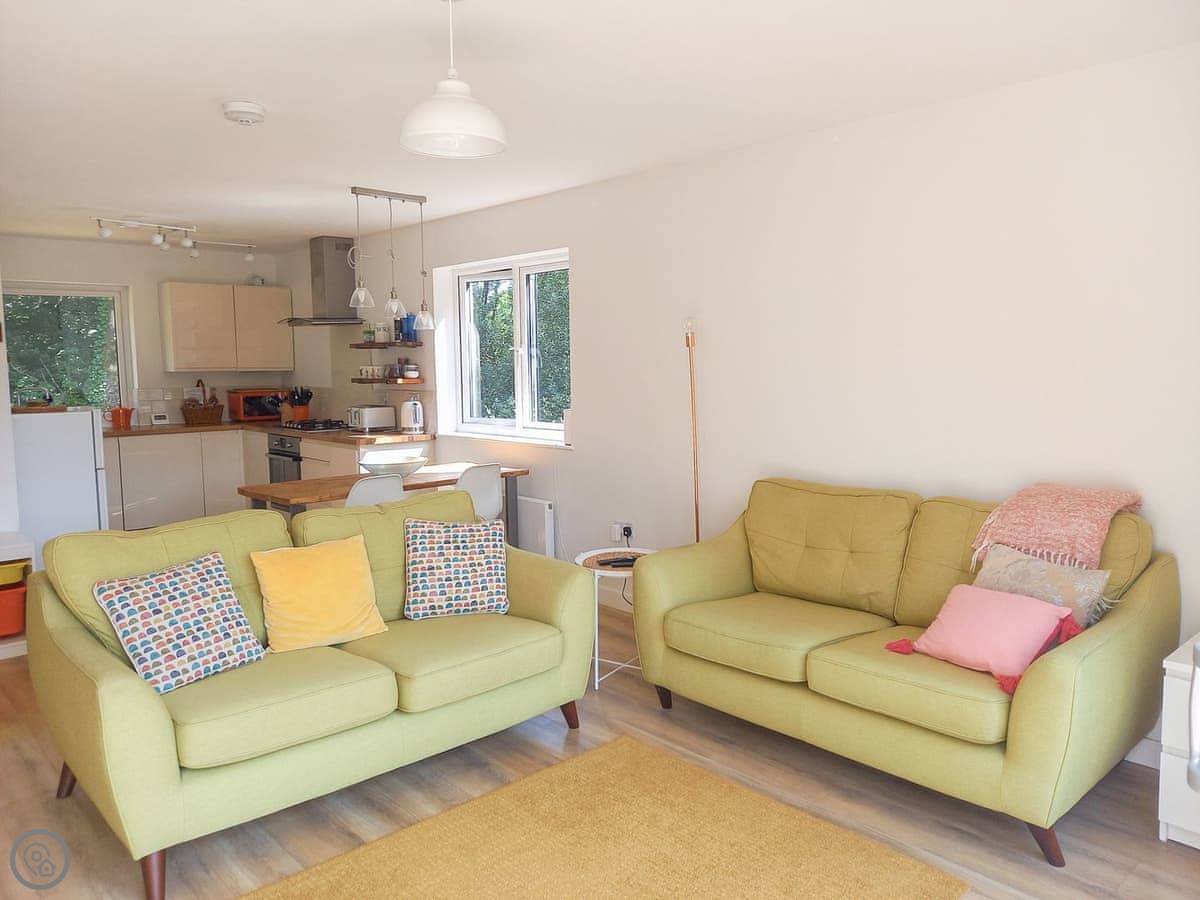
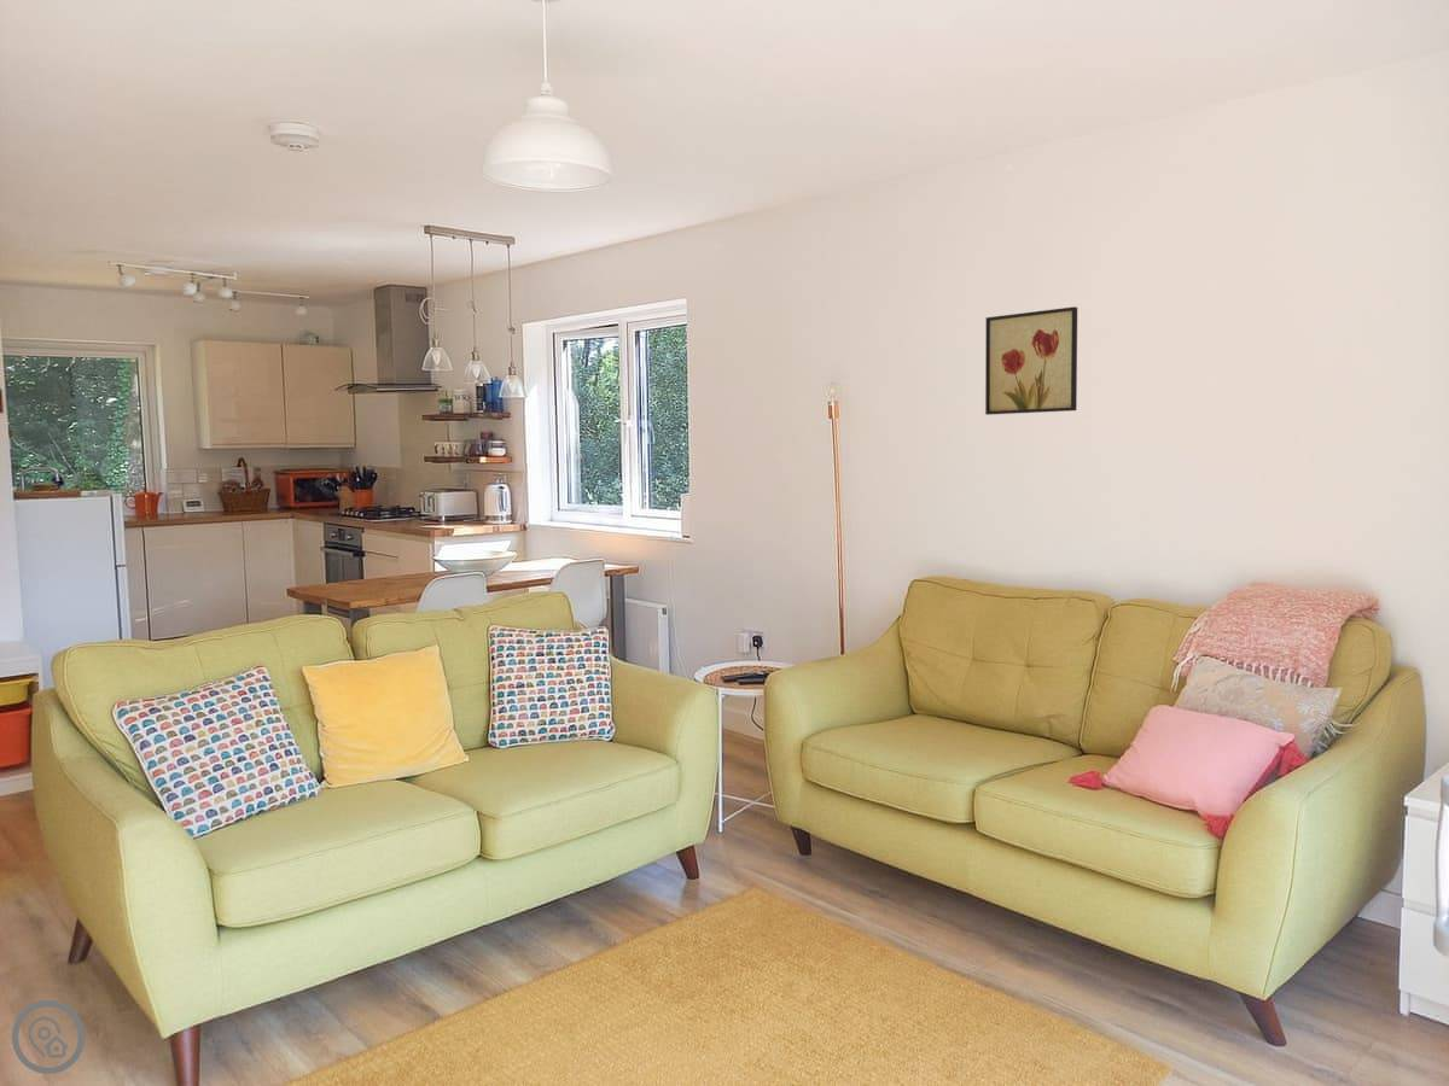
+ wall art (1030, 362)
